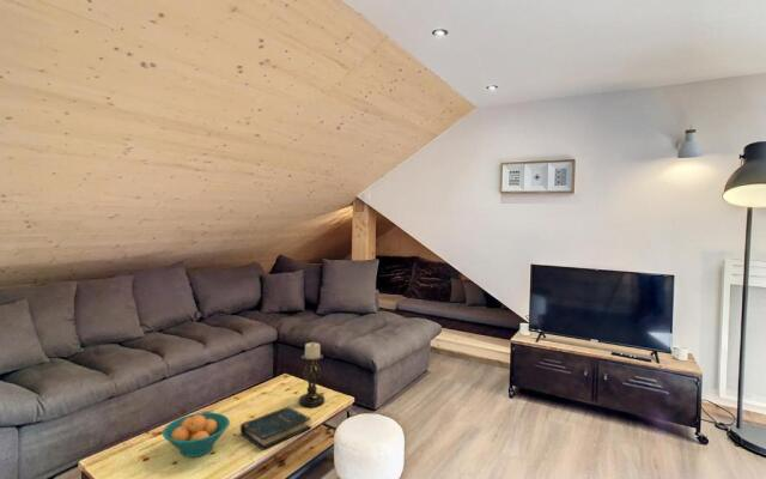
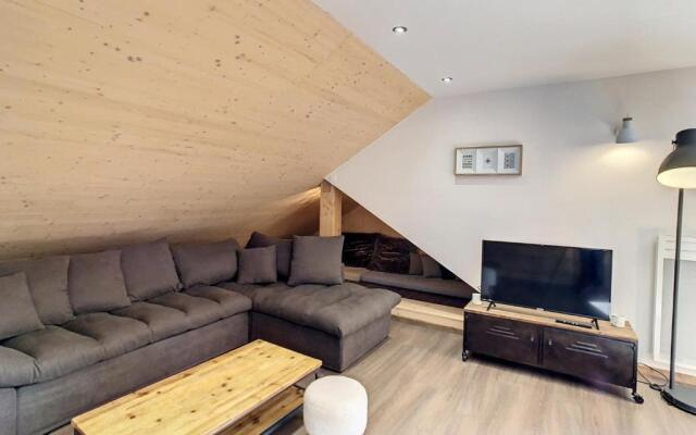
- fruit bowl (196, 432)
- book (275, 425)
- candle holder (311, 371)
